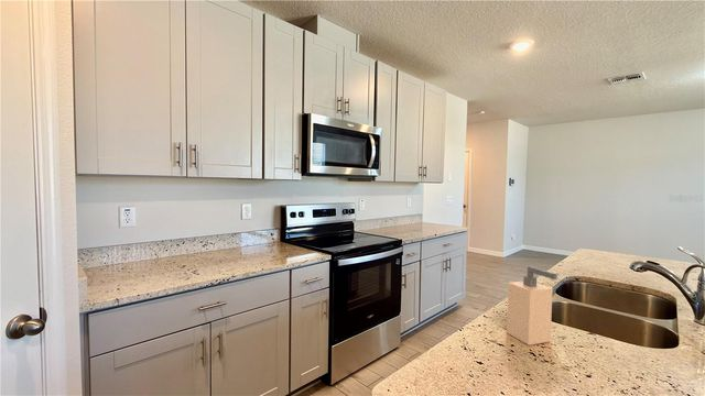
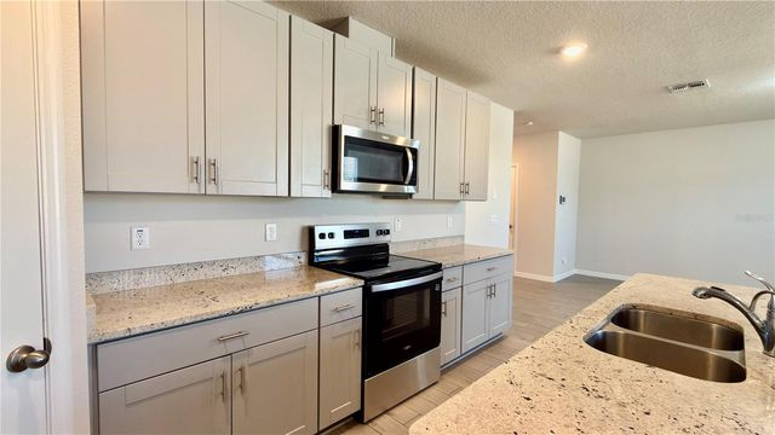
- soap dispenser (534, 304)
